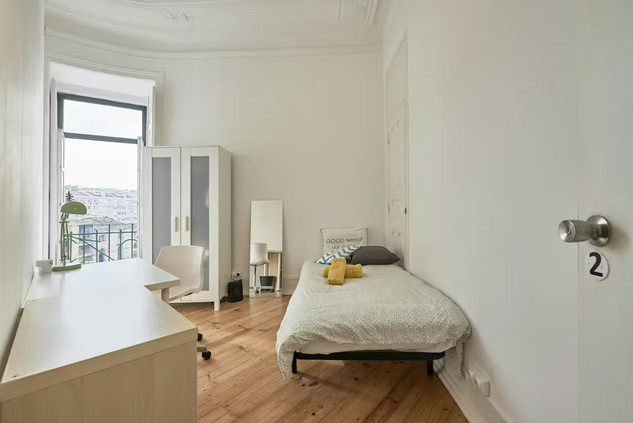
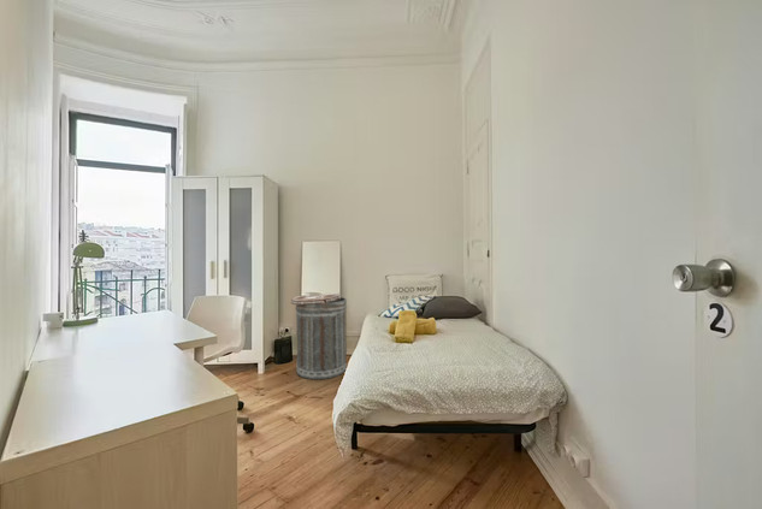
+ trash can lid (319, 332)
